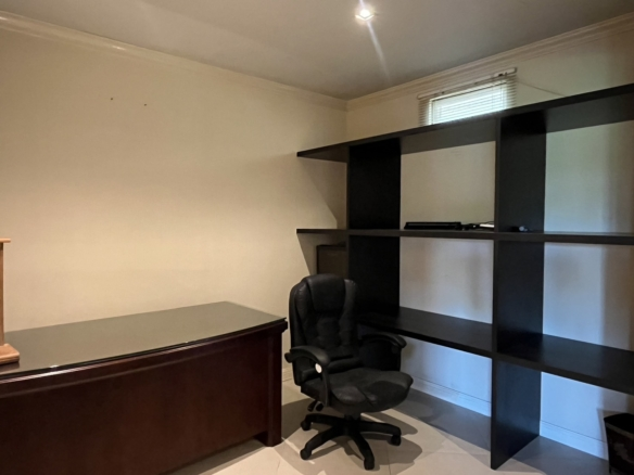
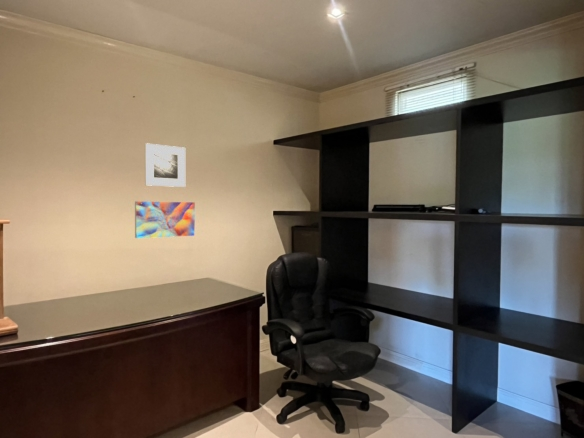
+ map (166, 219)
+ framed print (165, 165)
